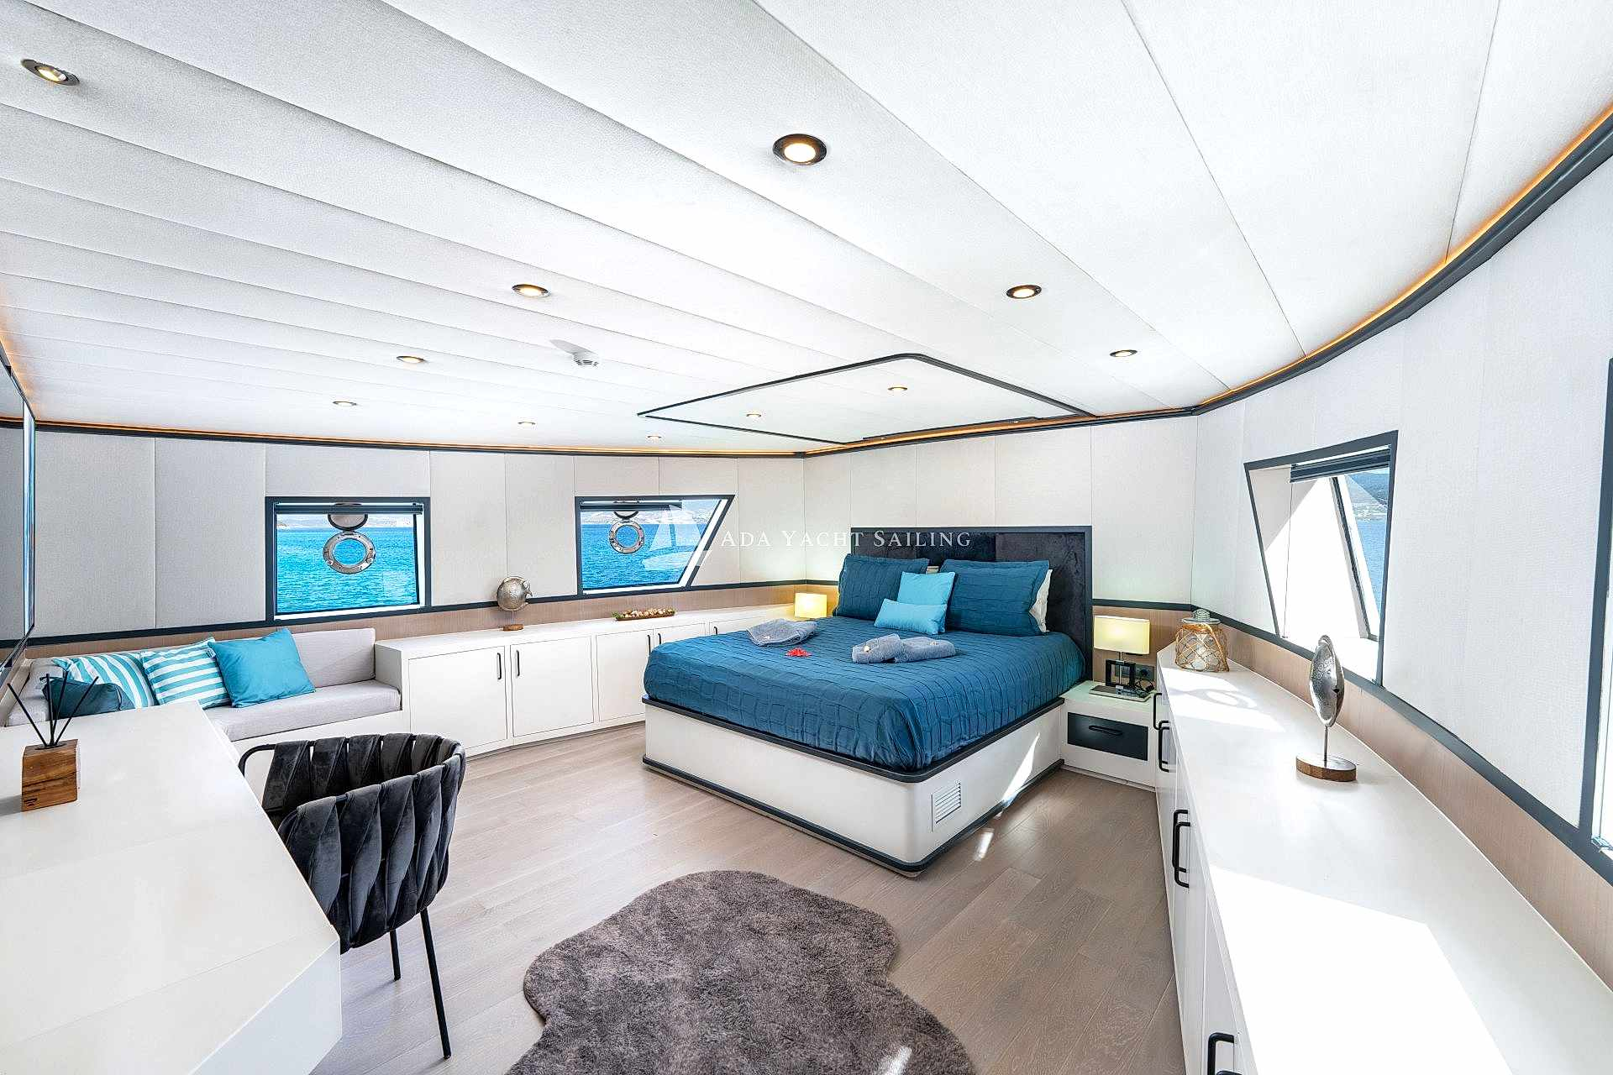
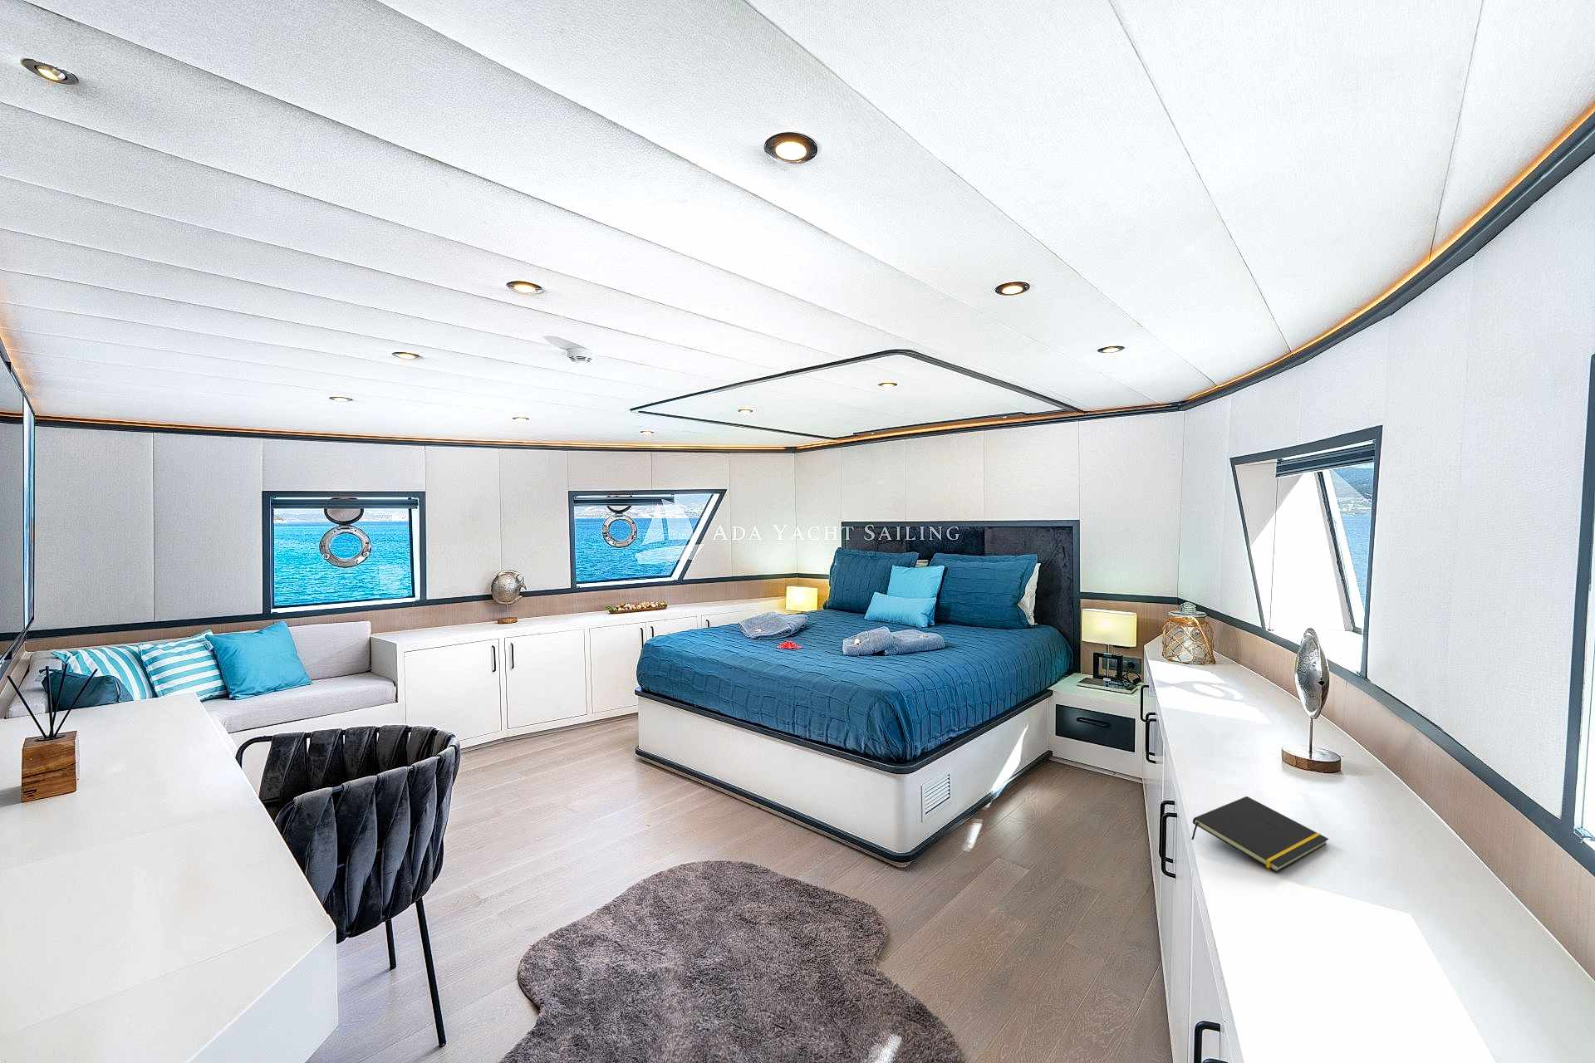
+ notepad (1260, 830)
